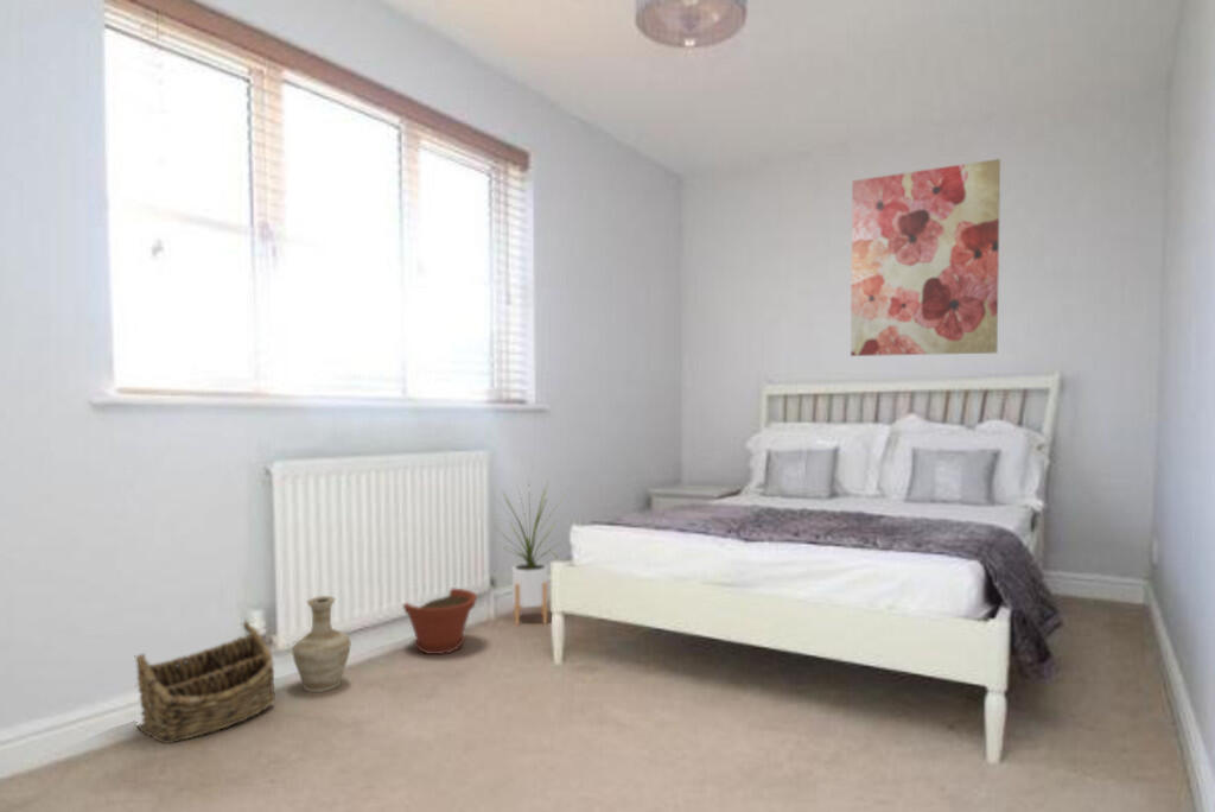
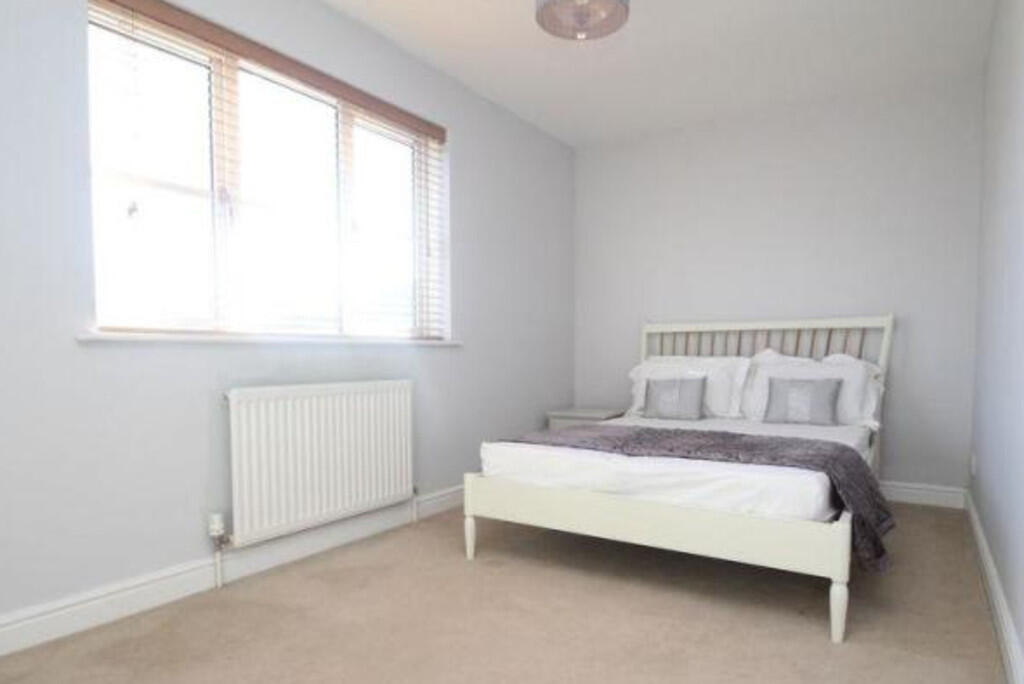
- wall art (921, 262)
- house plant (529, 548)
- vase (322, 642)
- basket (209, 675)
- plant pot (439, 622)
